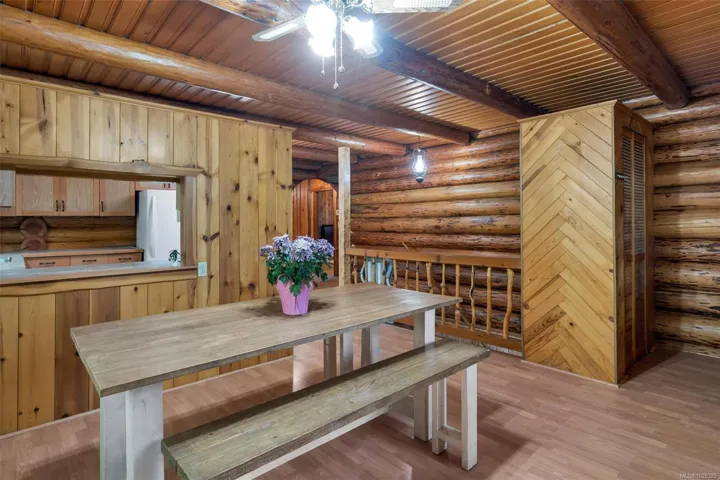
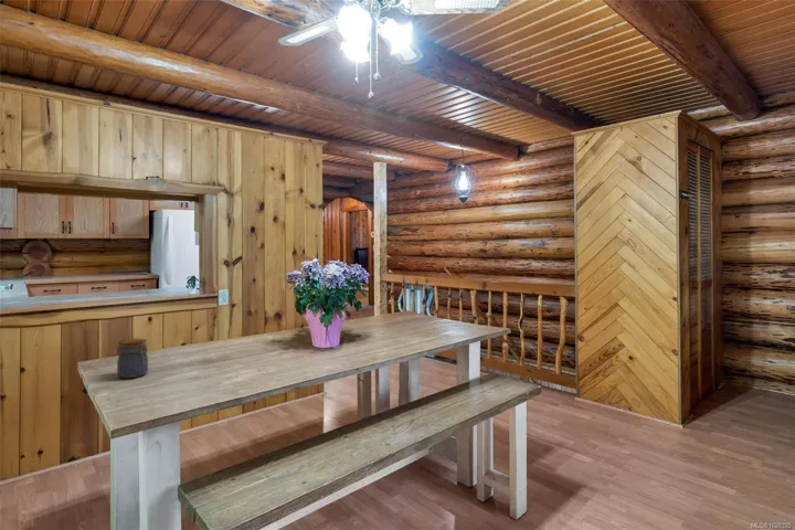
+ jar (134, 357)
